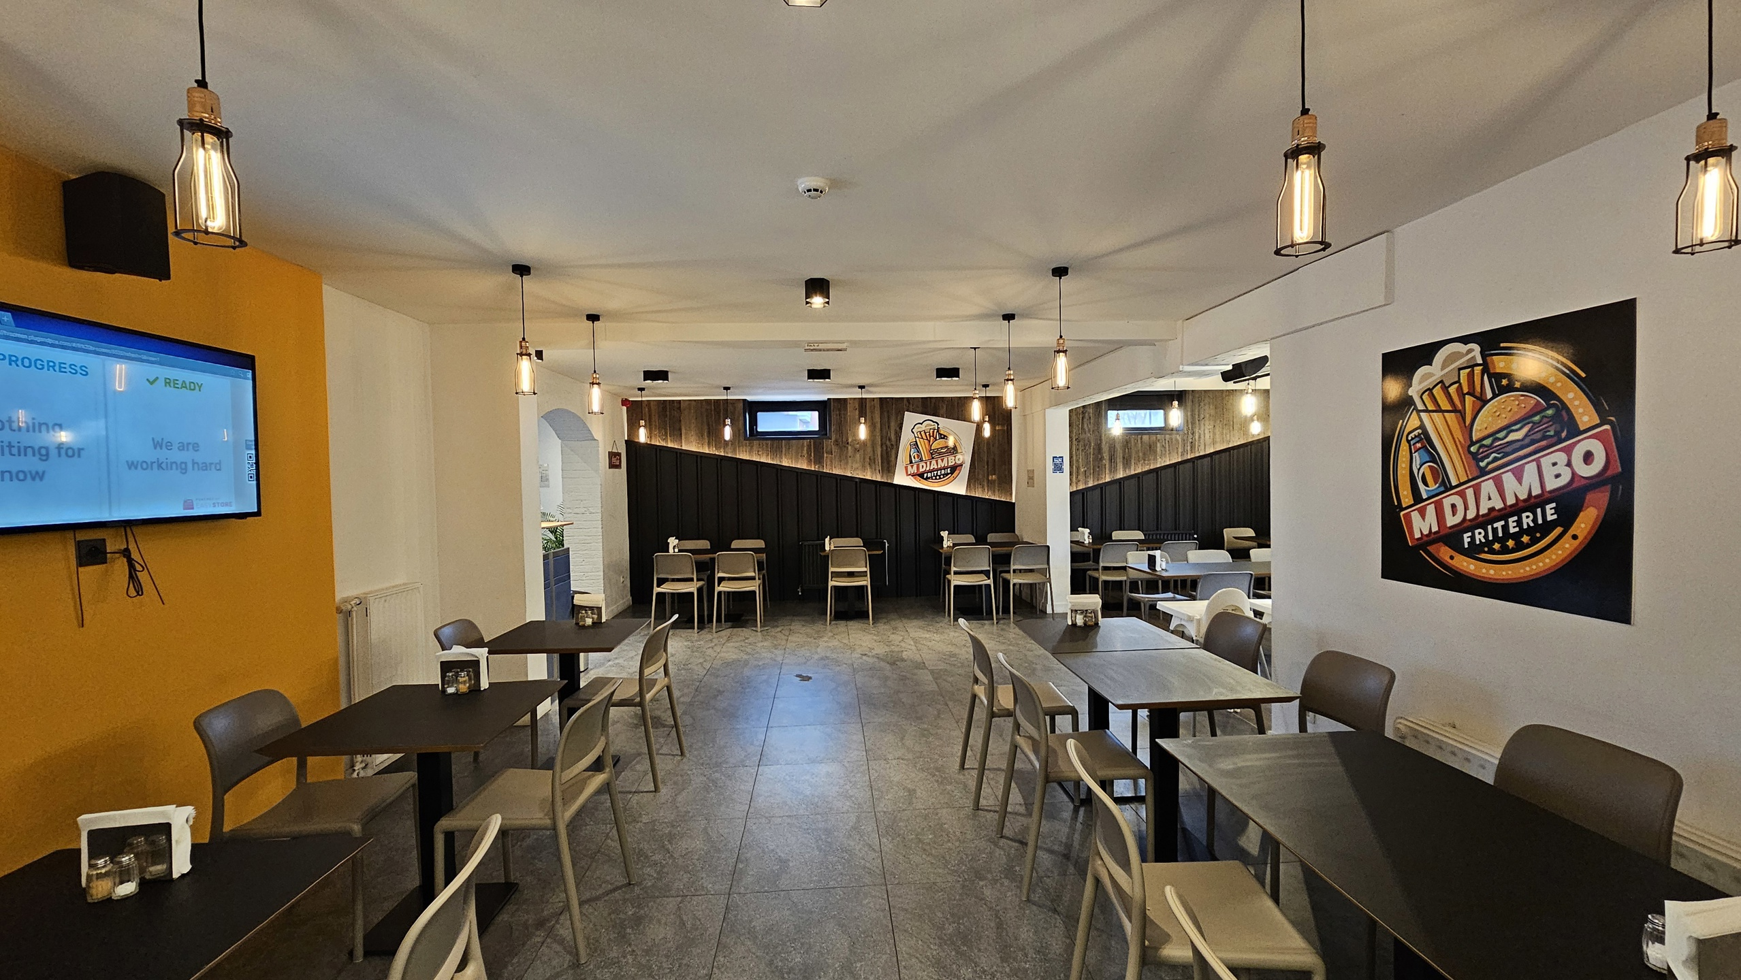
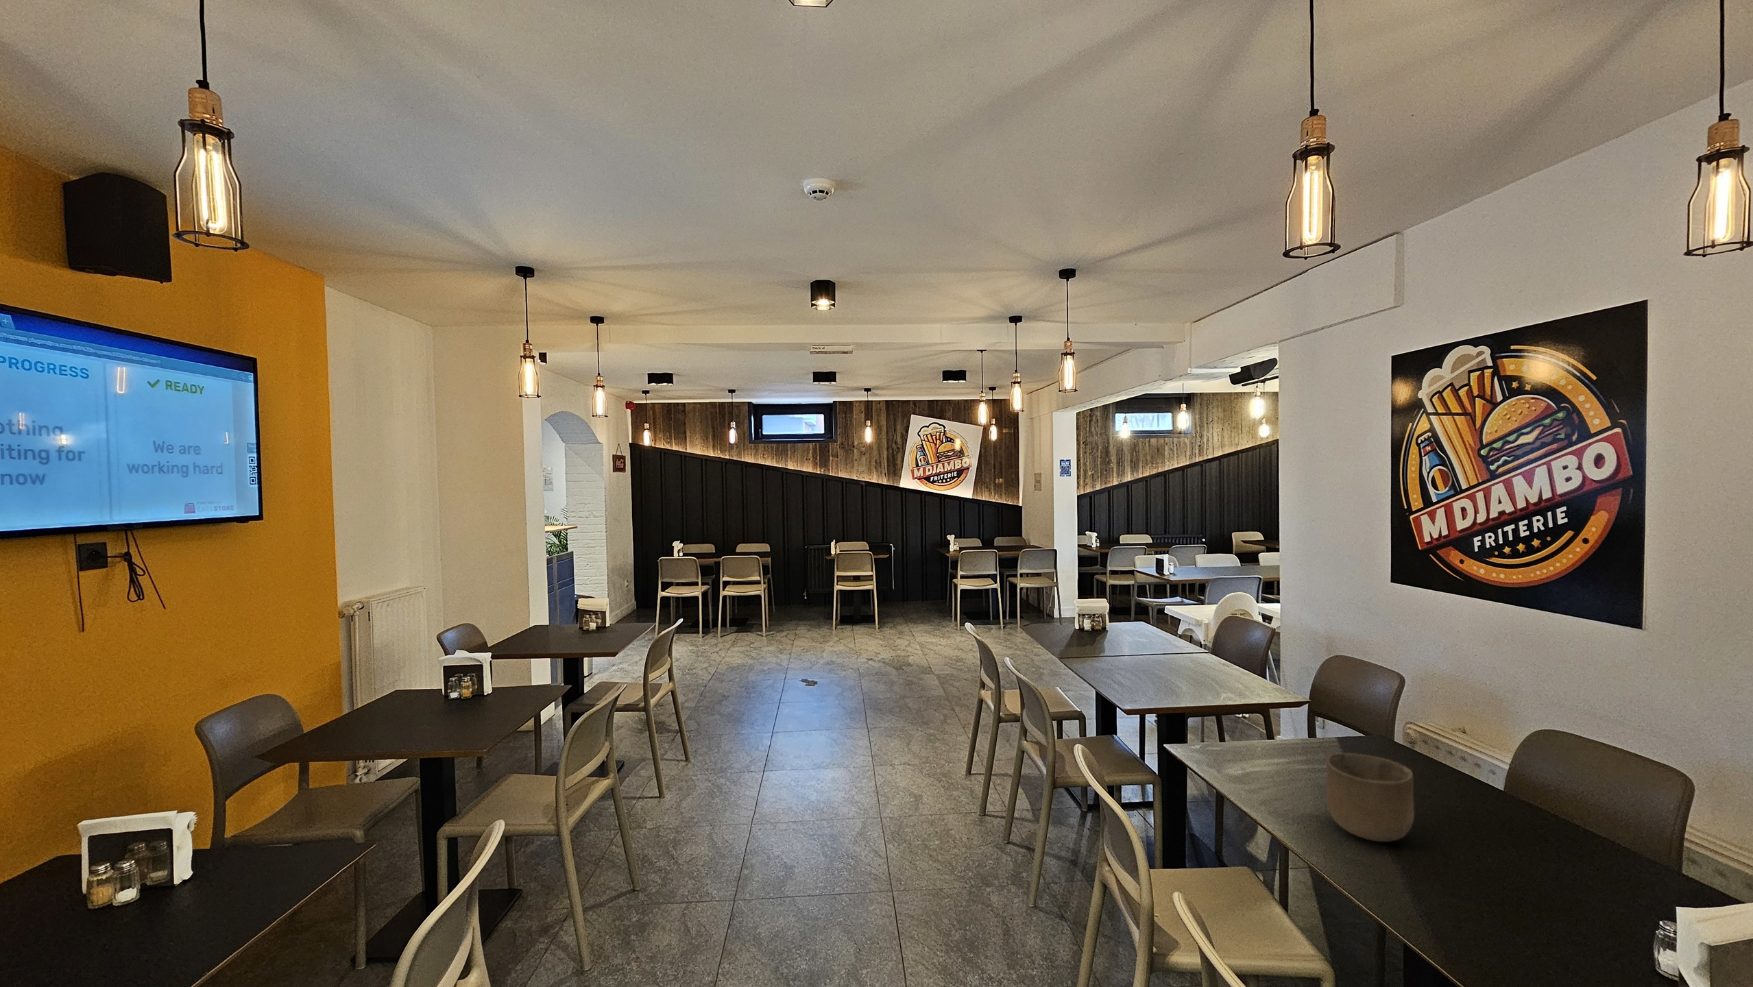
+ bowl (1369, 798)
